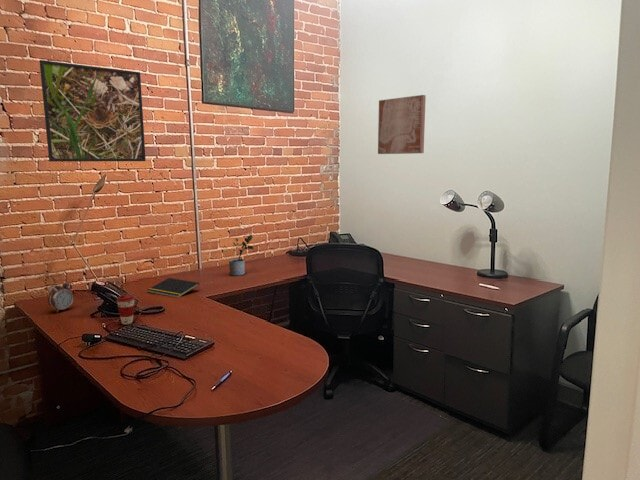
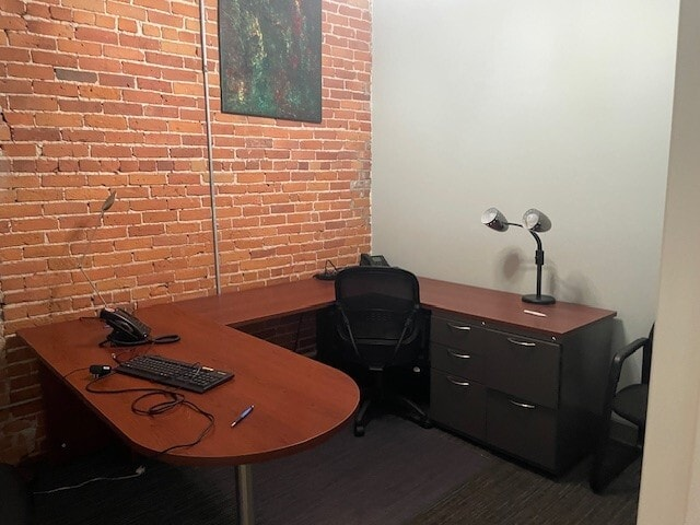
- alarm clock (61, 295)
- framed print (96, 114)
- notepad (173, 287)
- potted plant (240, 255)
- coffee cup (126, 309)
- wall art (400, 126)
